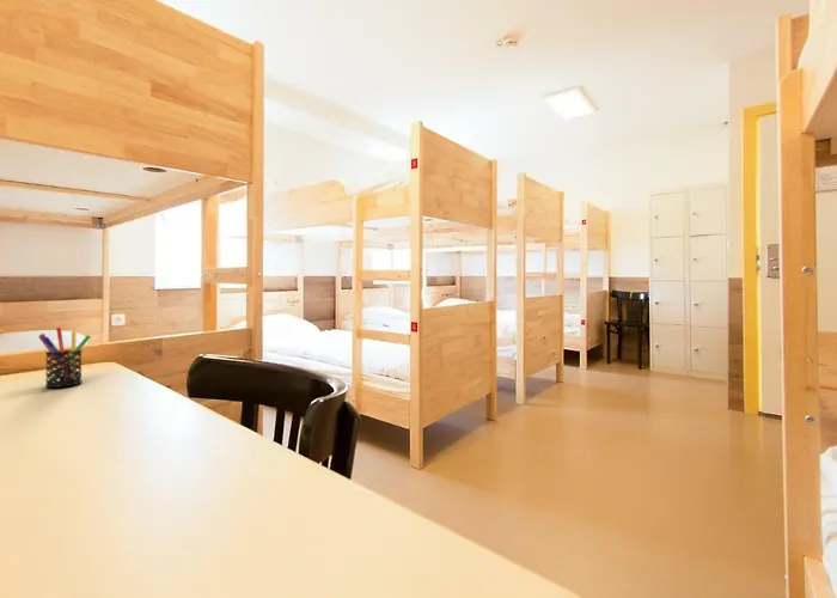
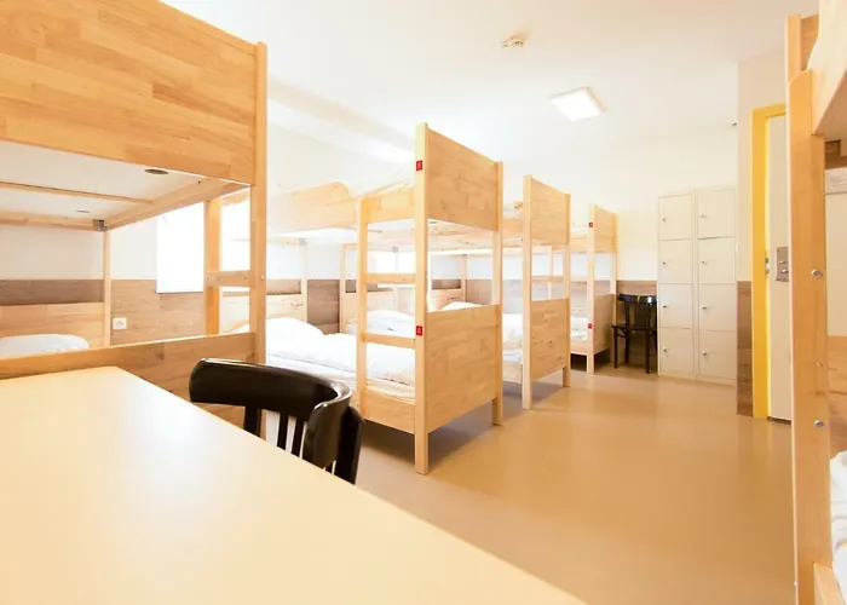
- pen holder (67, 355)
